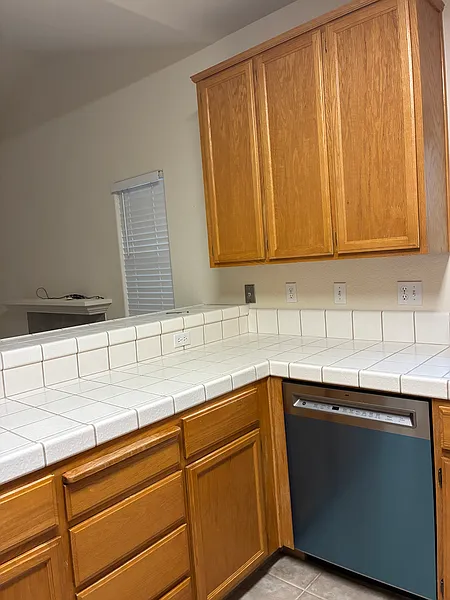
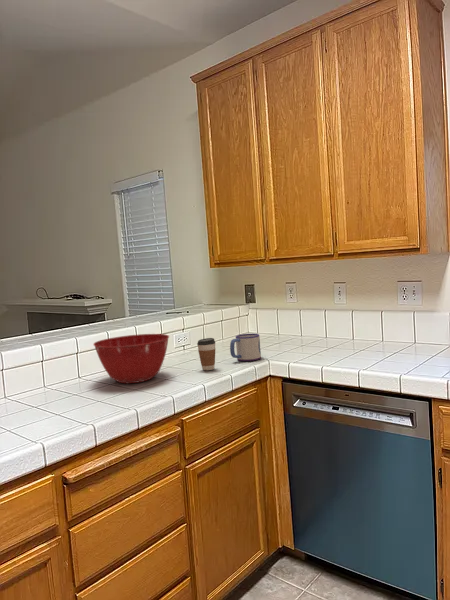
+ mixing bowl (133, 359)
+ mug (244, 347)
+ coffee cup (207, 354)
